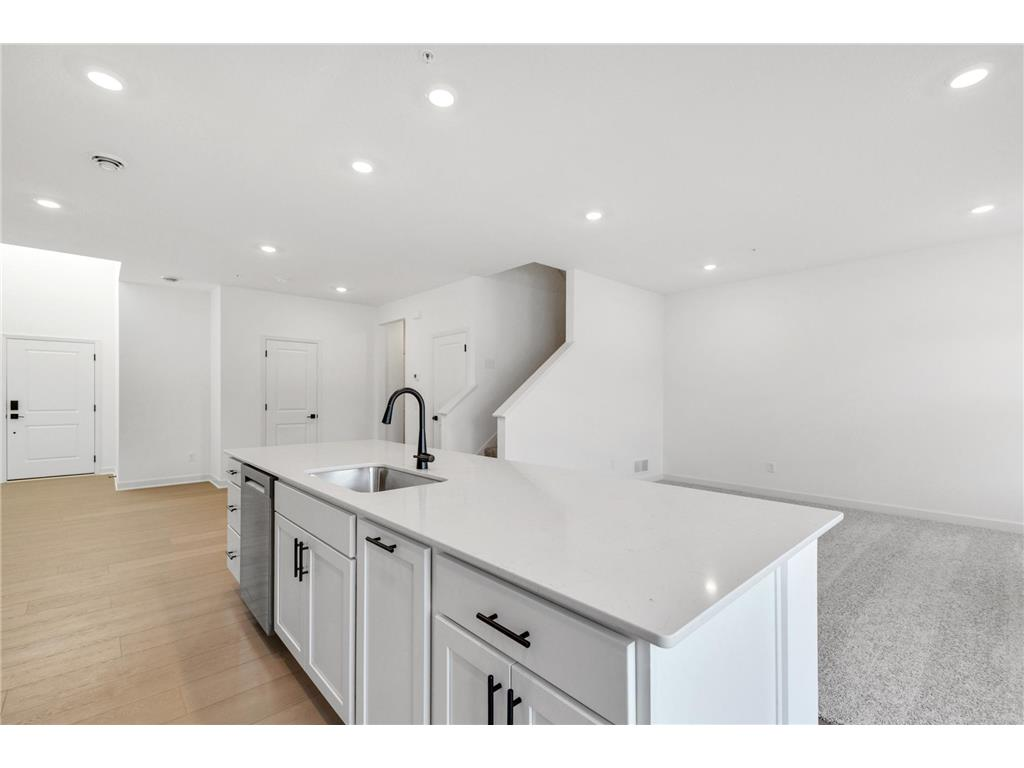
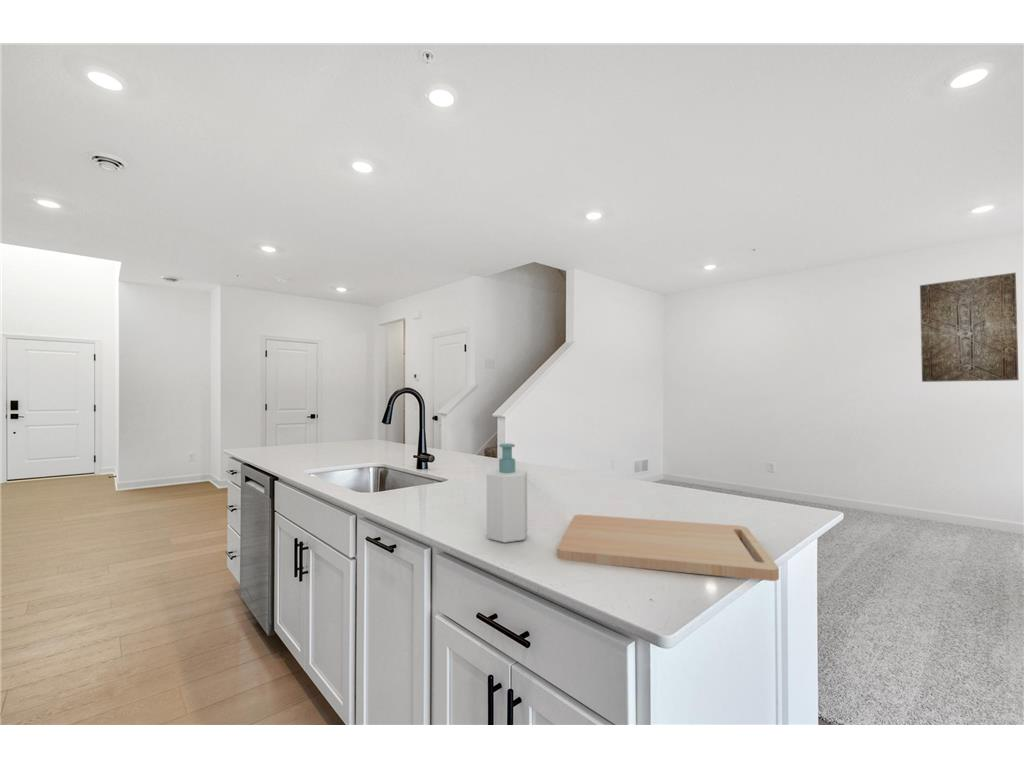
+ cutting board (658, 541)
+ wall art (966, 330)
+ soap bottle (507, 489)
